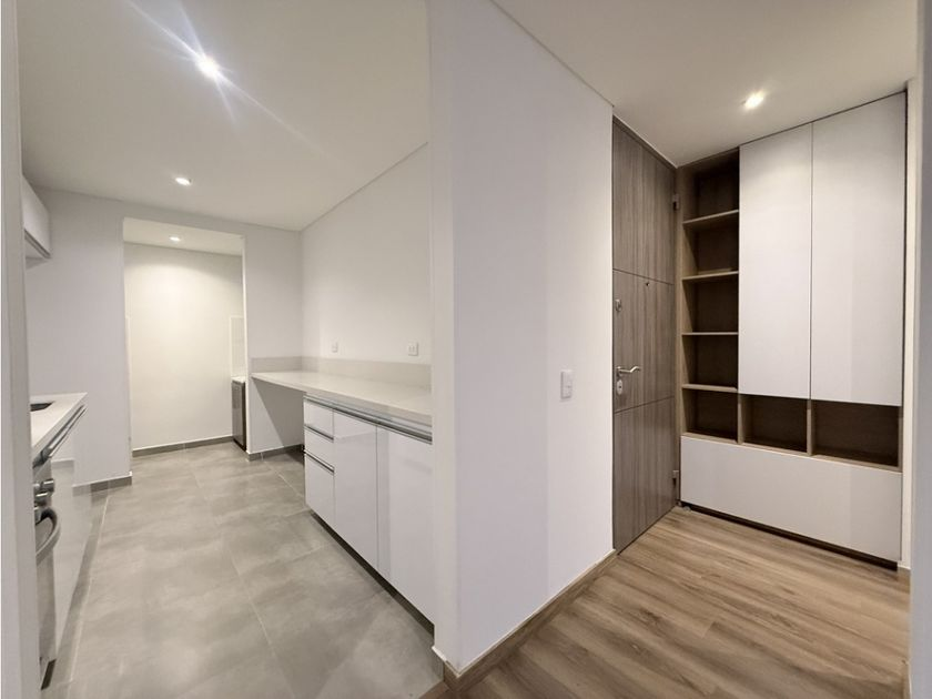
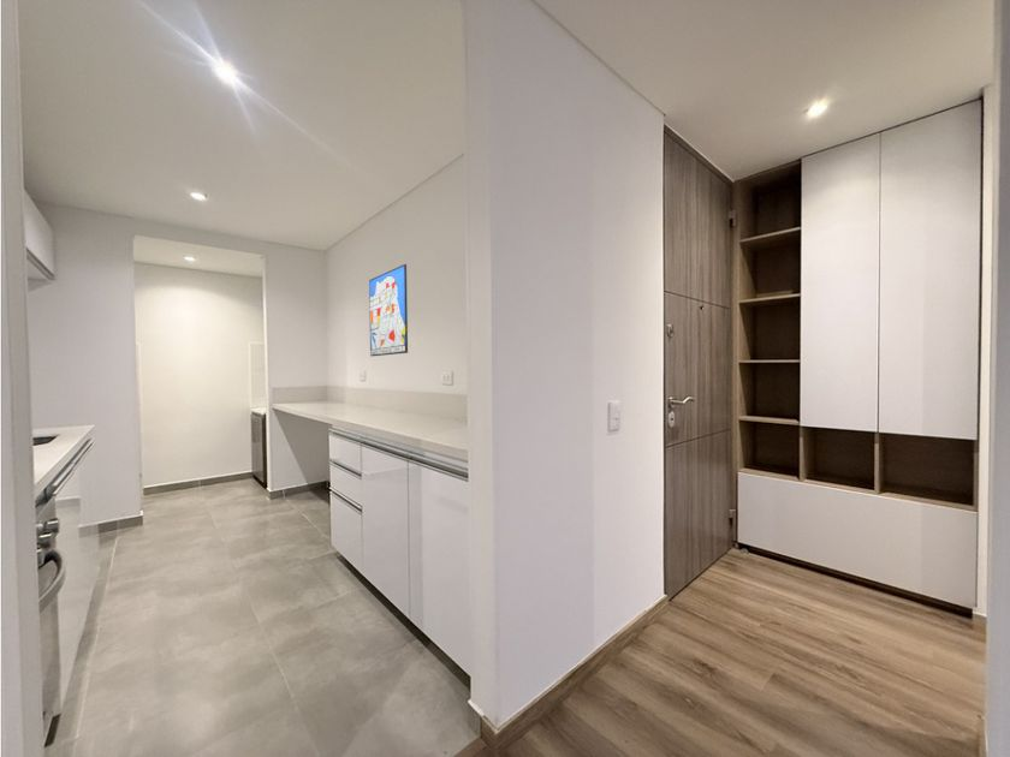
+ wall art (386, 314)
